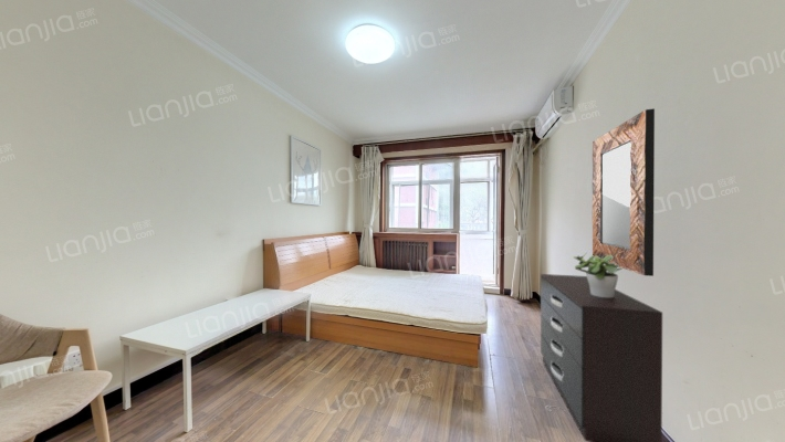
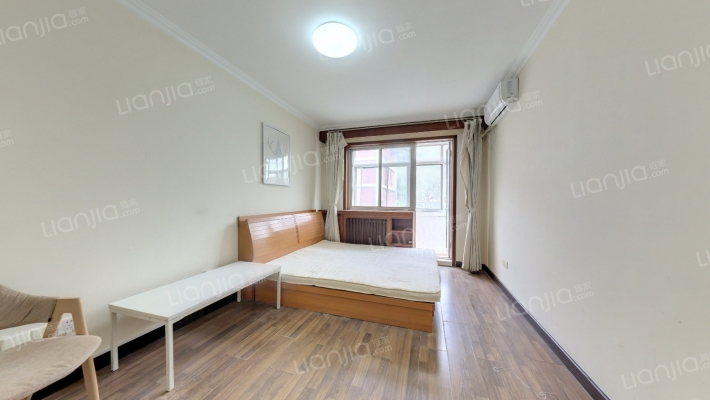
- dresser (583, 343)
- home mirror (617, 197)
- potted plant (595, 273)
